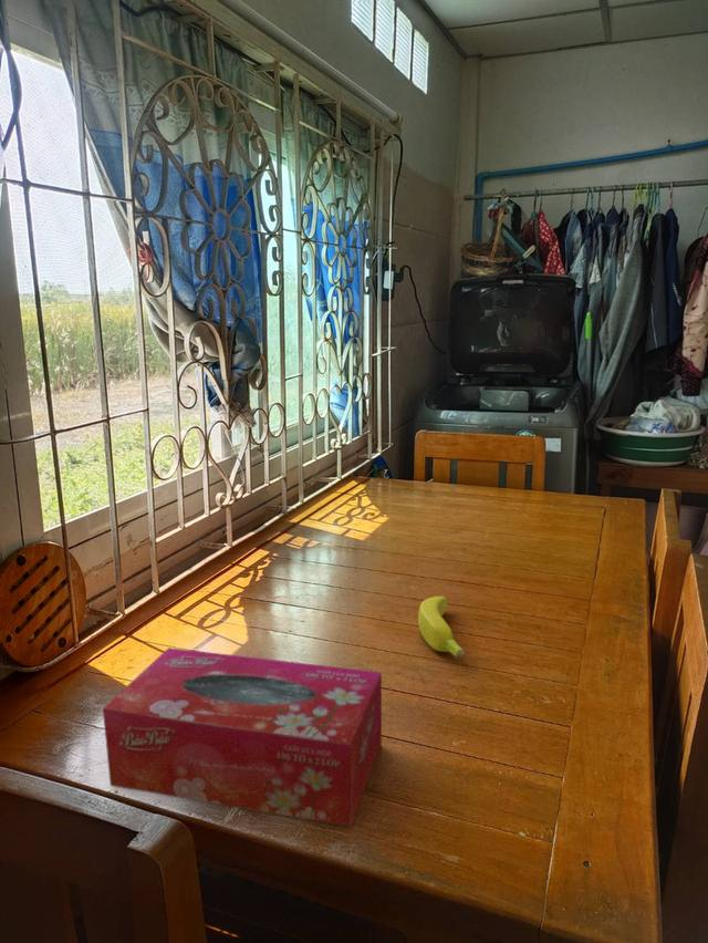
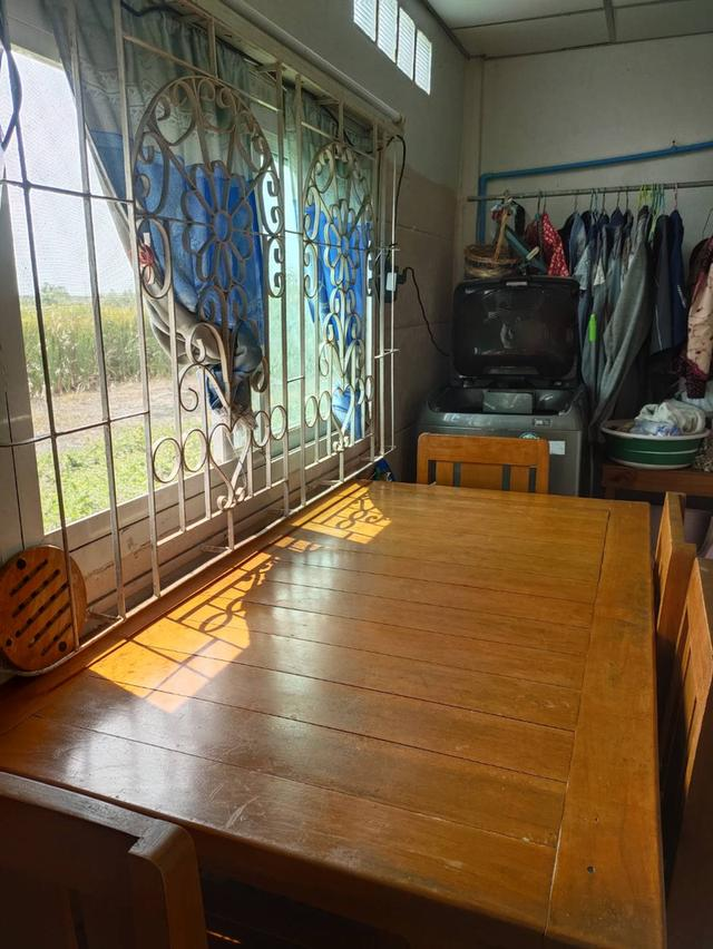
- banana (445, 622)
- tissue box (249, 727)
